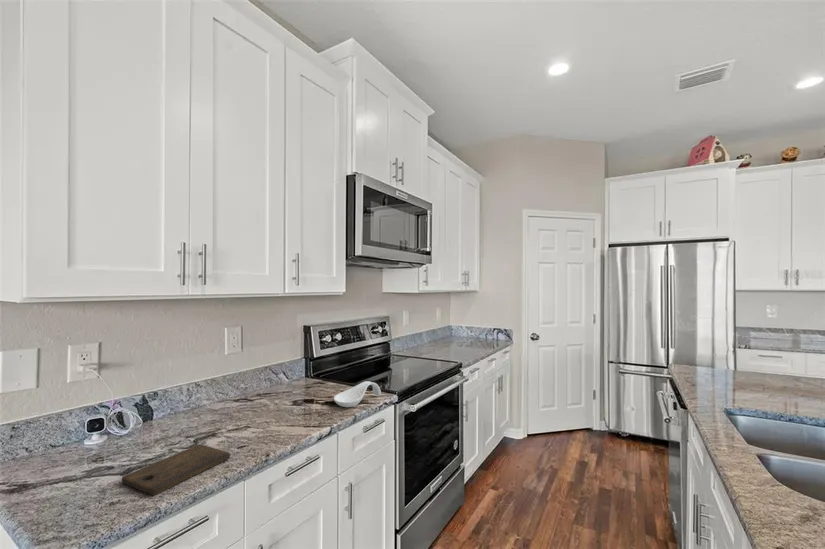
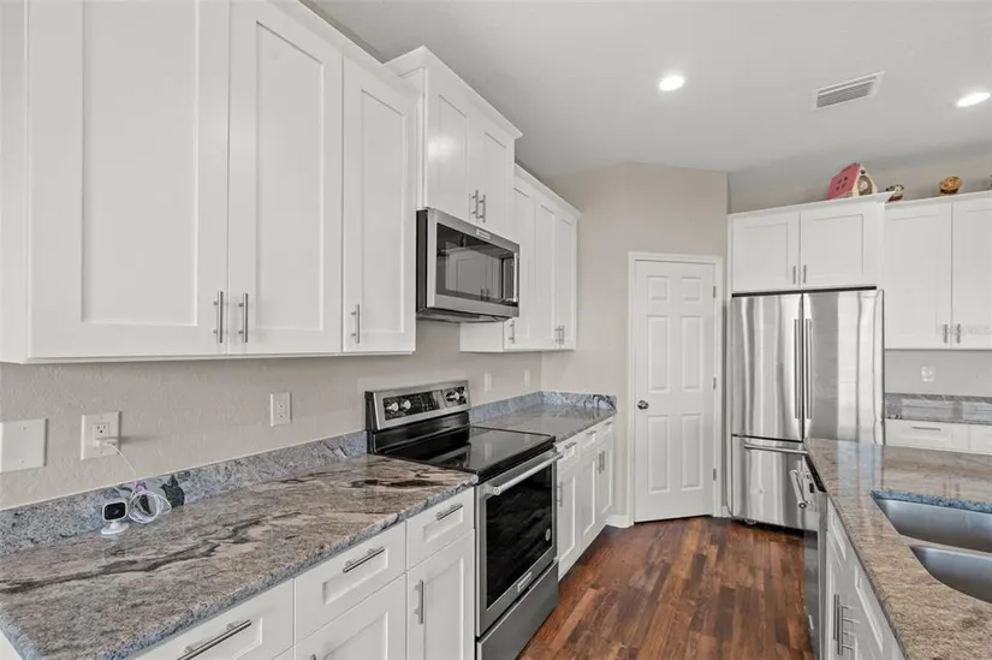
- cutting board (179, 466)
- spoon rest (358, 393)
